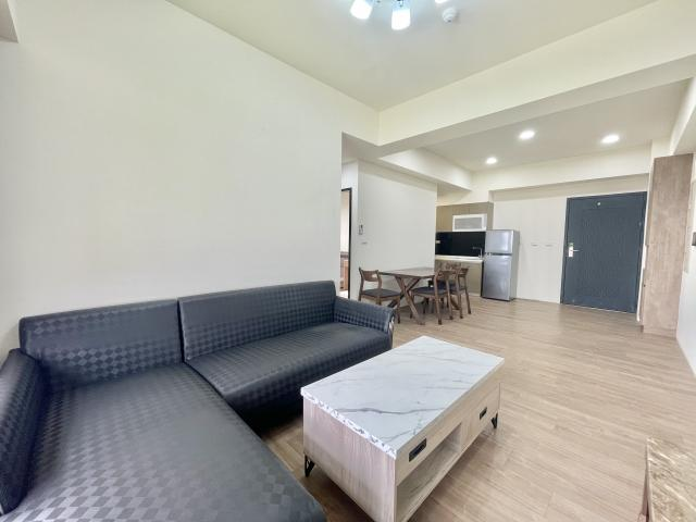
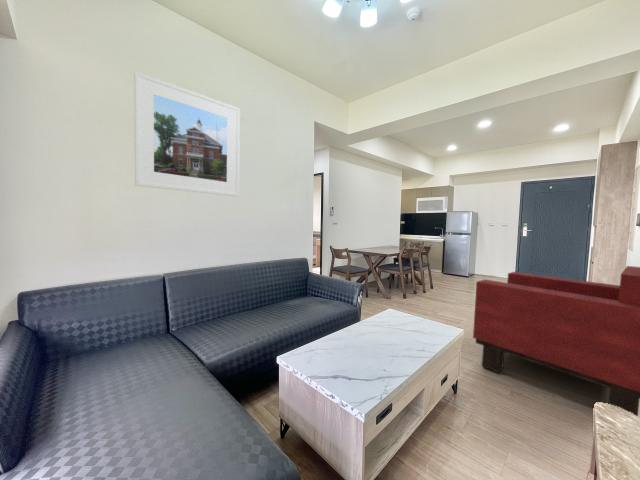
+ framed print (193, 142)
+ armchair (562, 319)
